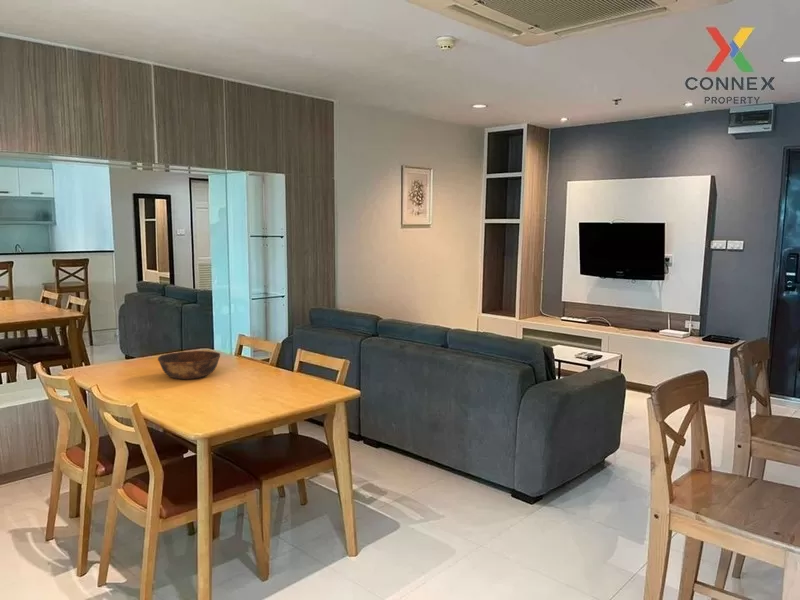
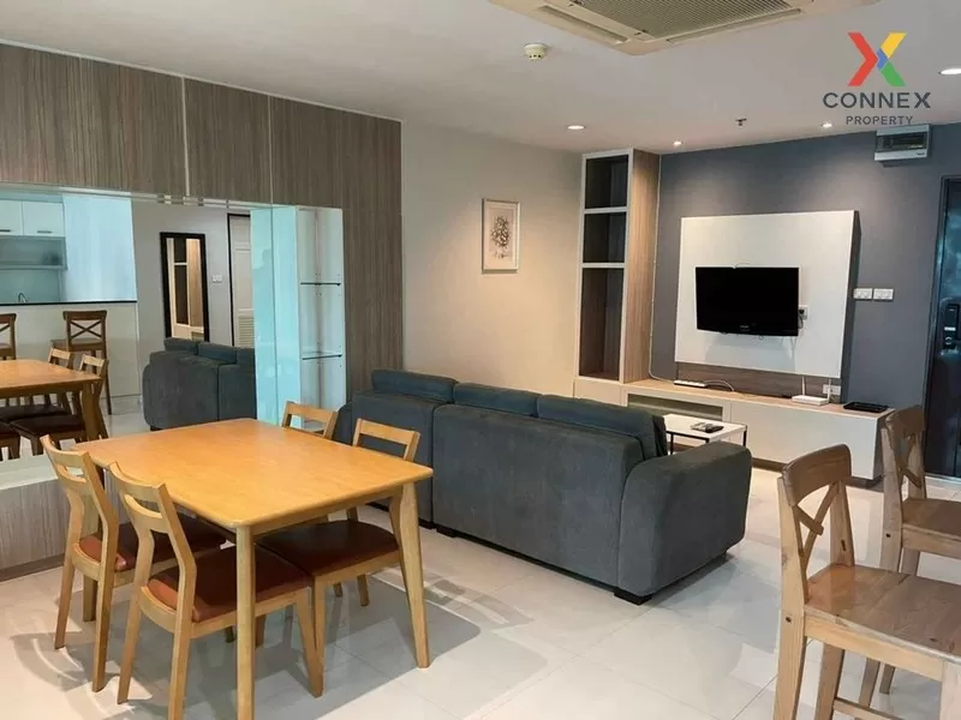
- bowl (190, 365)
